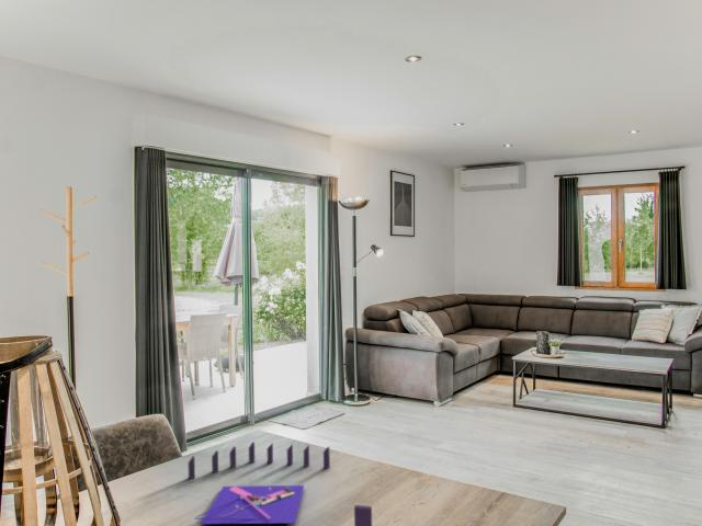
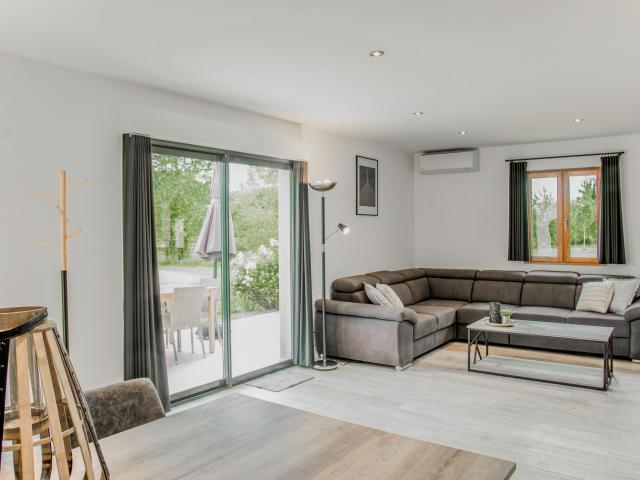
- board game (271, 485)
